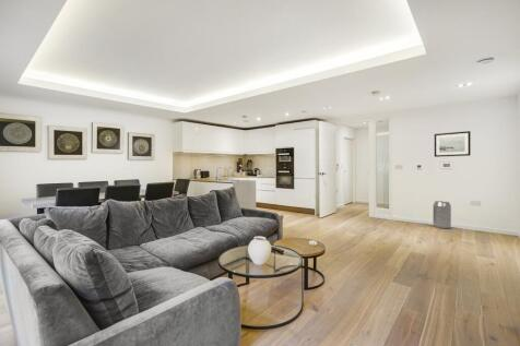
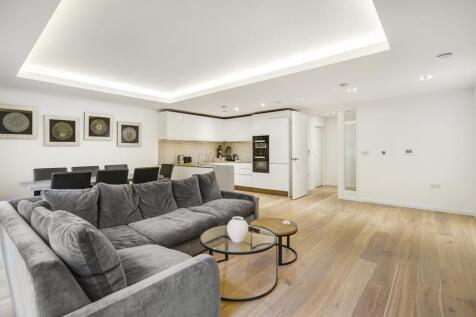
- wall art (451, 144)
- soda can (441, 214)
